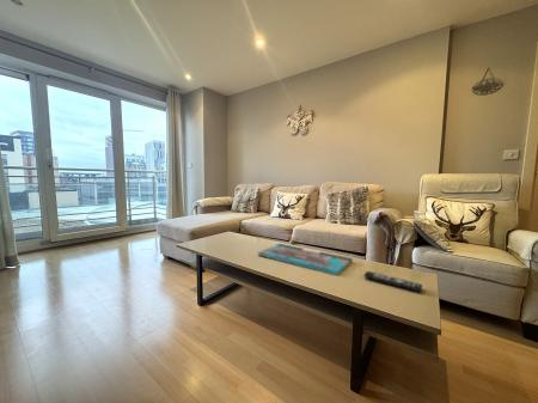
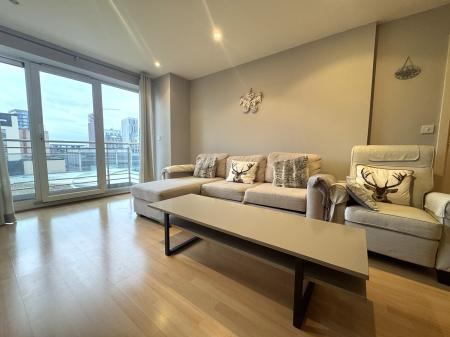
- board game (302, 255)
- remote control (391, 281)
